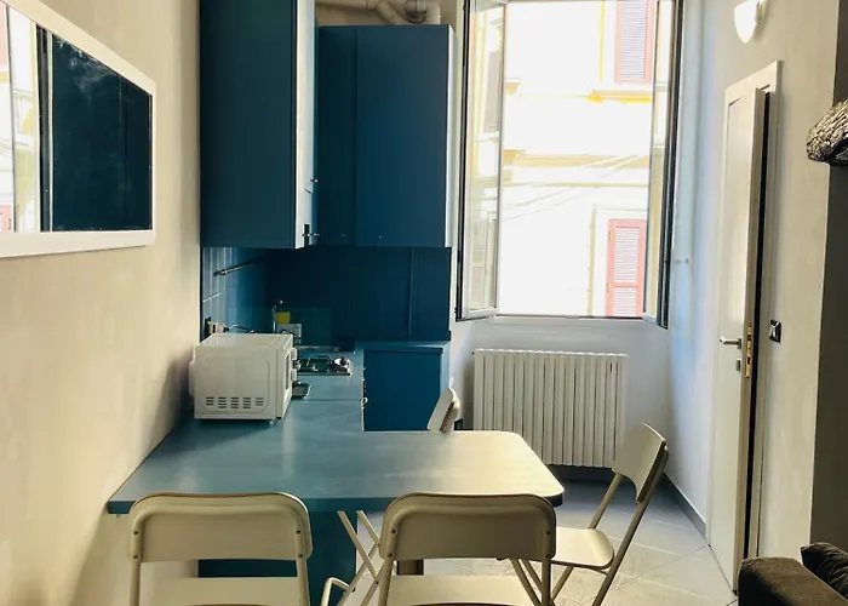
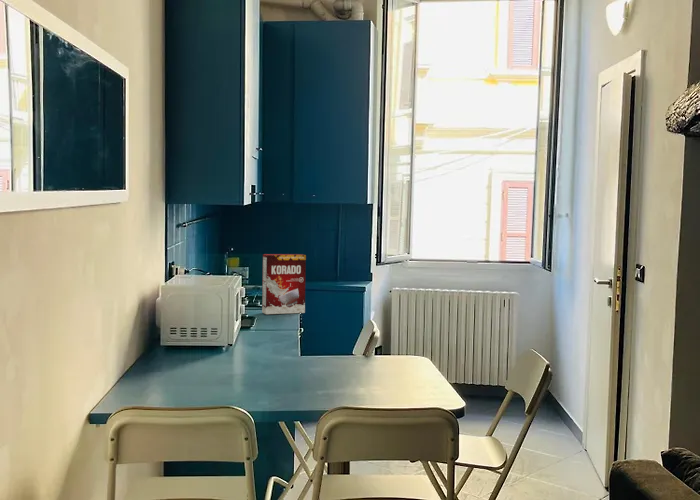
+ cereal box (283, 283)
